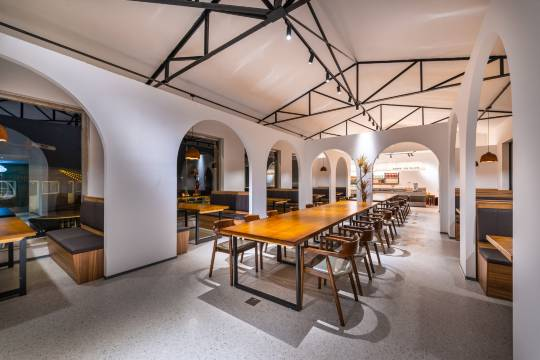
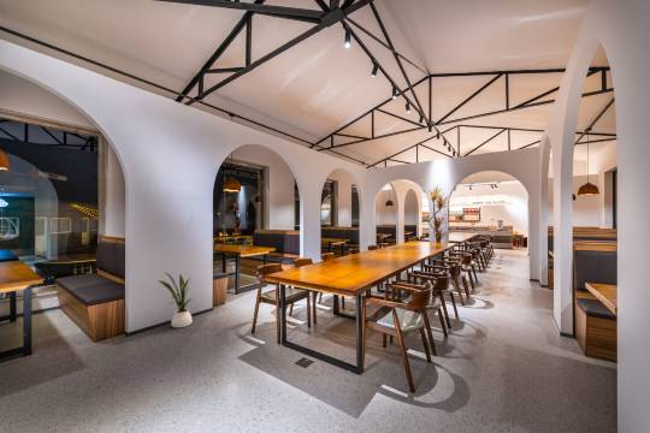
+ house plant (178, 297)
